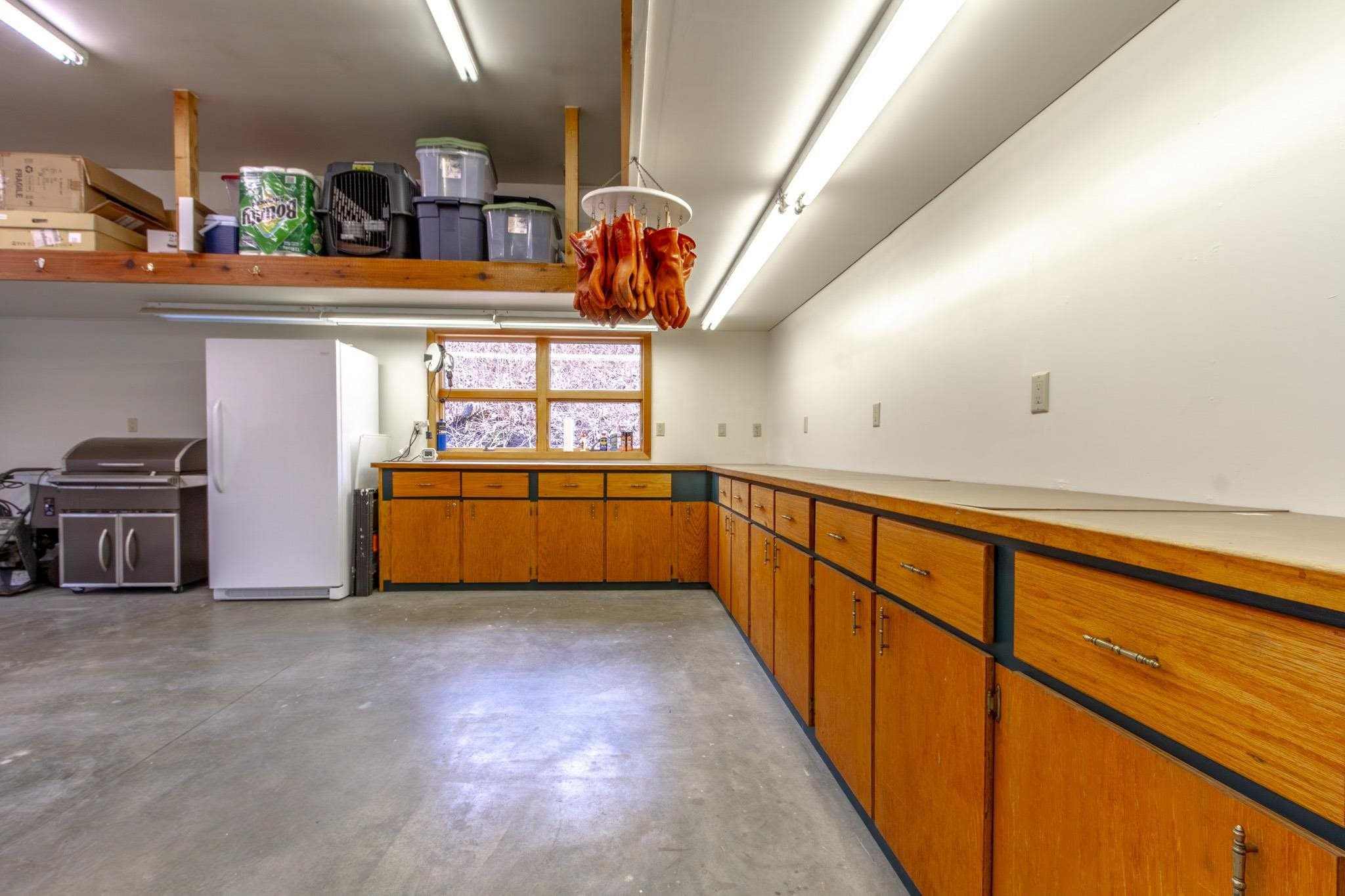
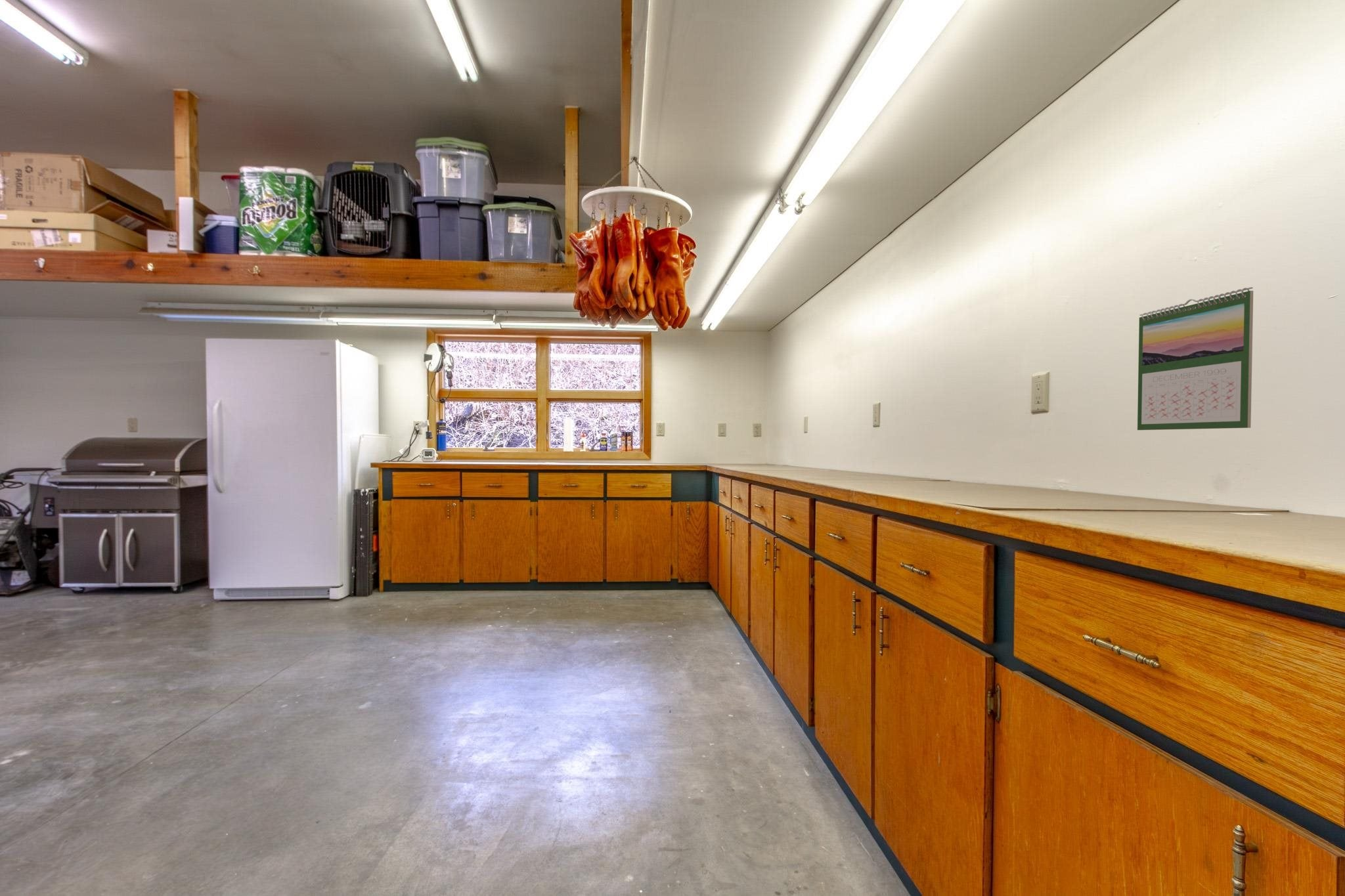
+ calendar (1189, 364)
